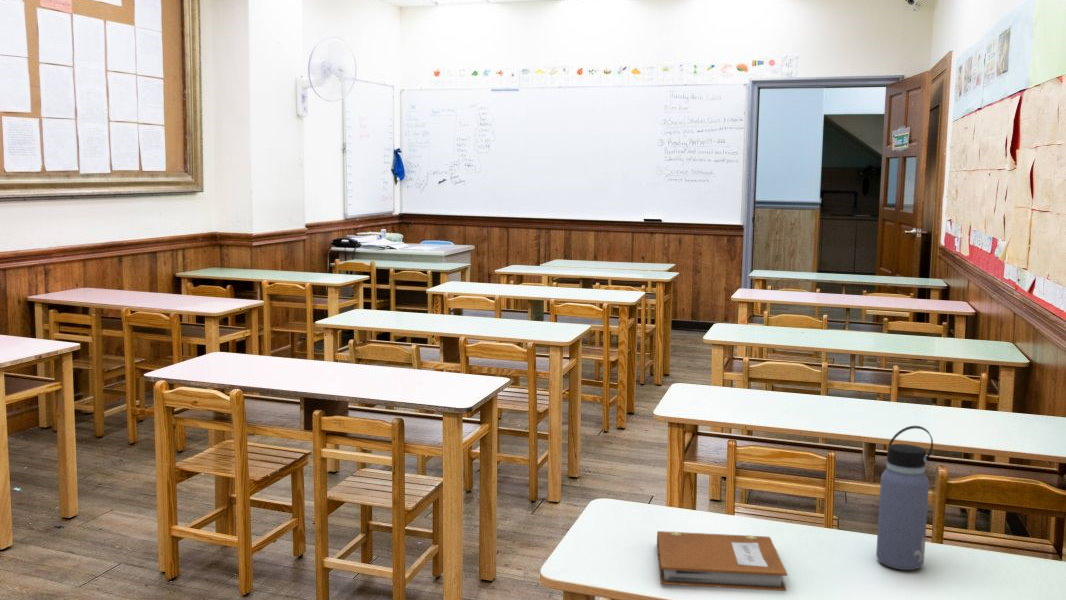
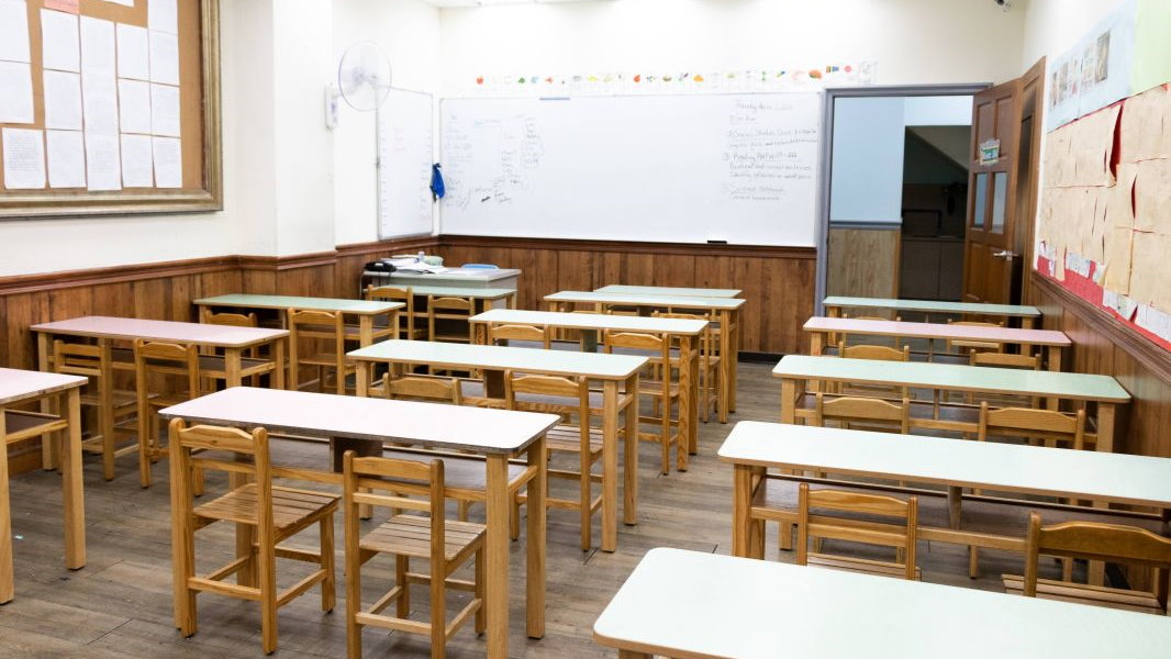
- water bottle (904, 496)
- notebook (720, 558)
